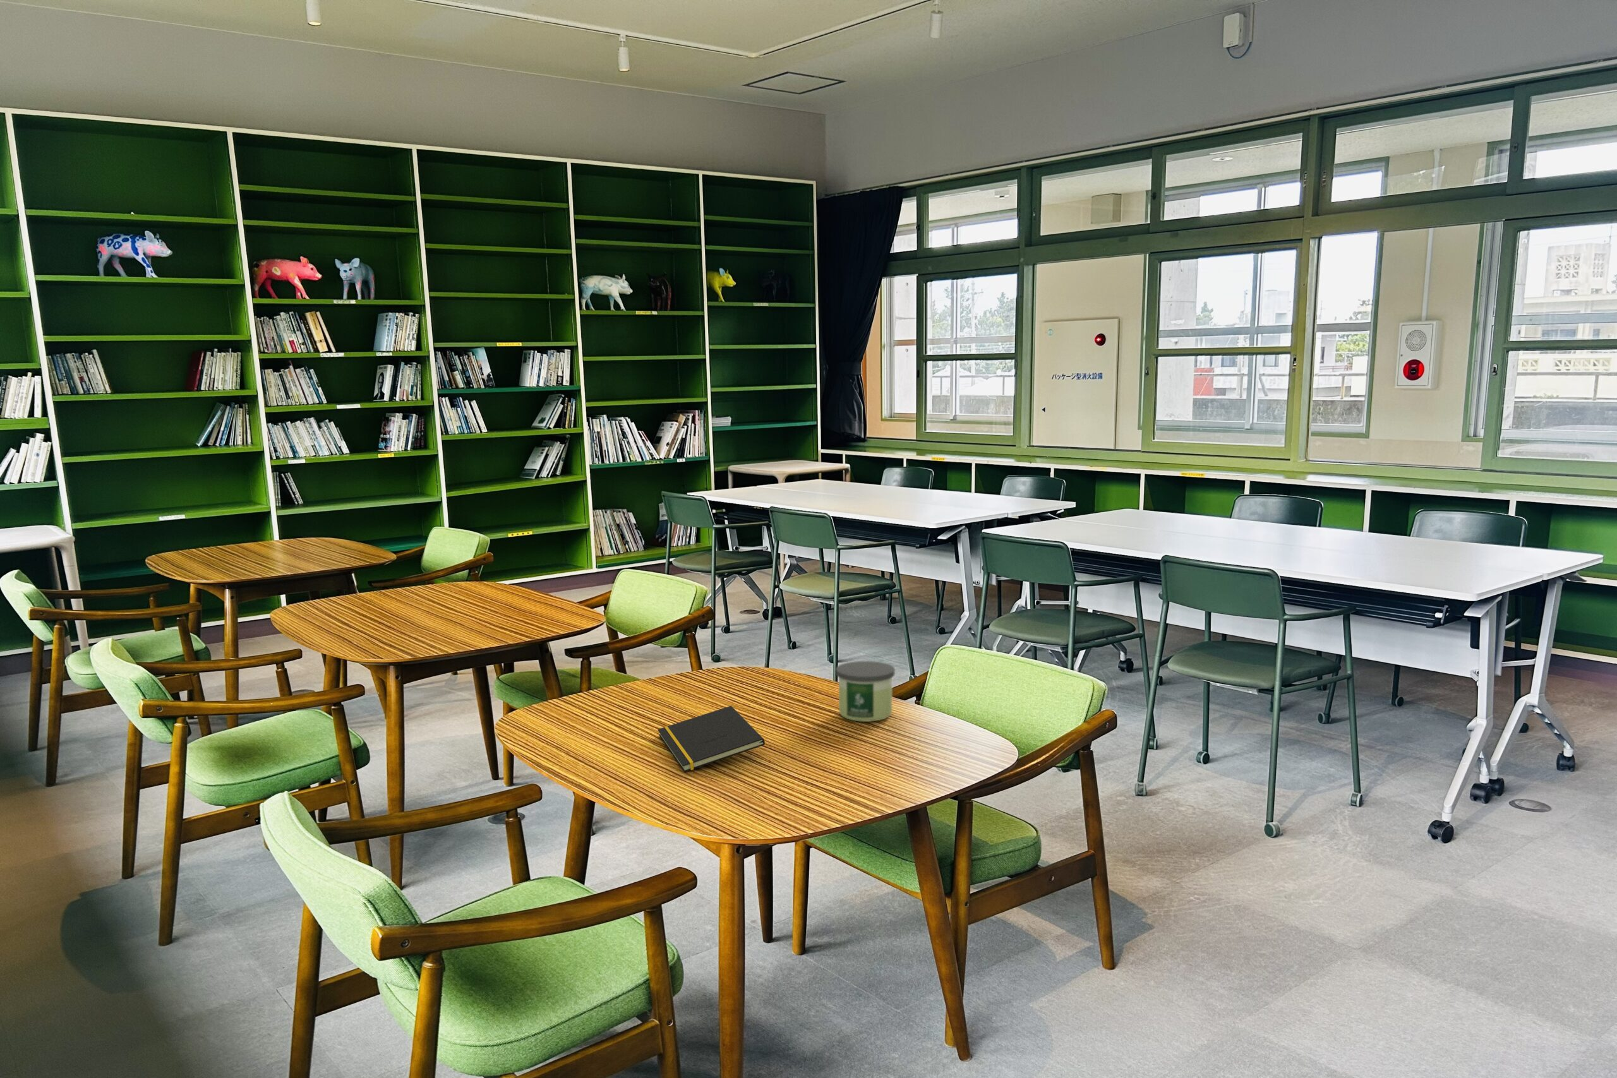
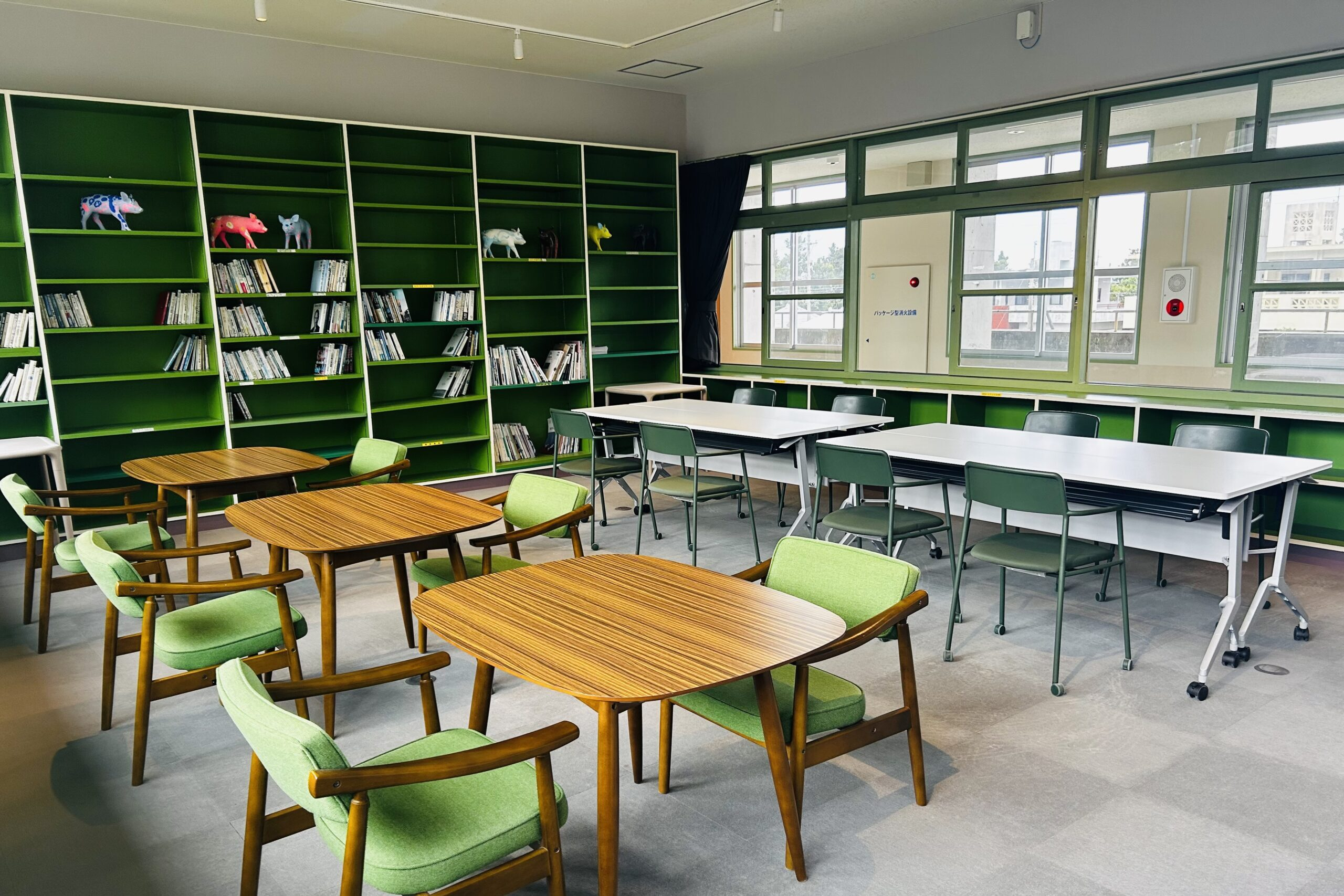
- notepad (709, 736)
- candle (865, 692)
